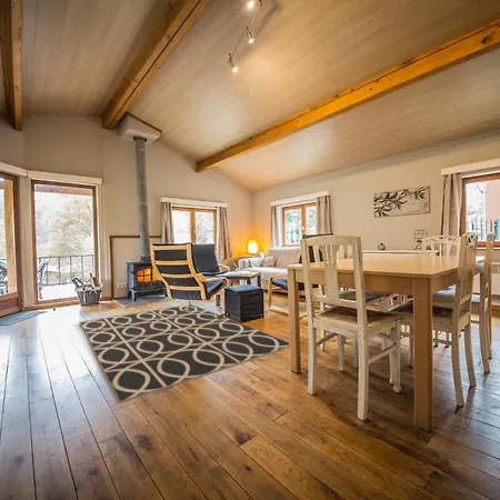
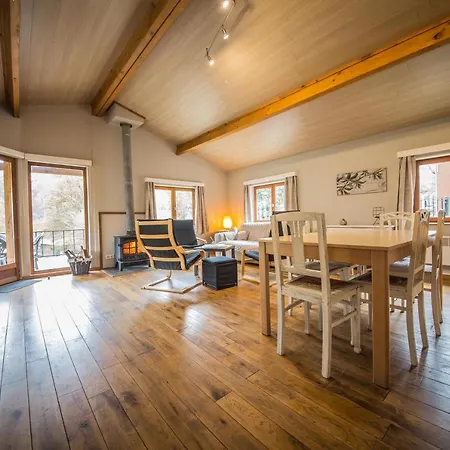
- rug (170, 331)
